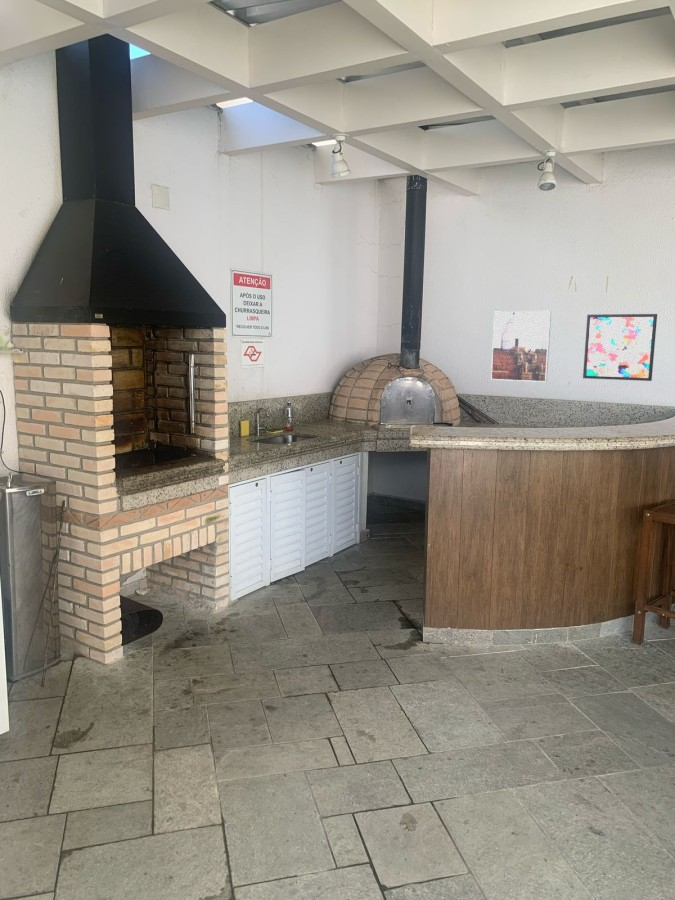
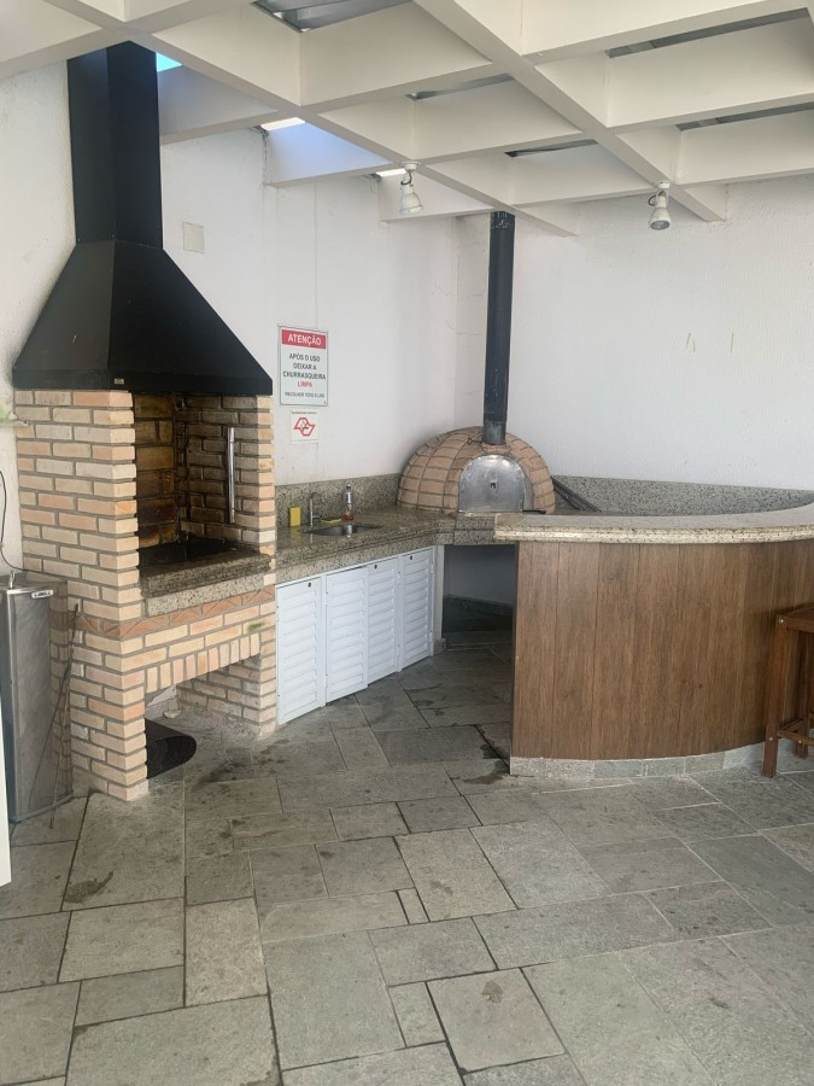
- wall art (618, 347)
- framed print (520, 346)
